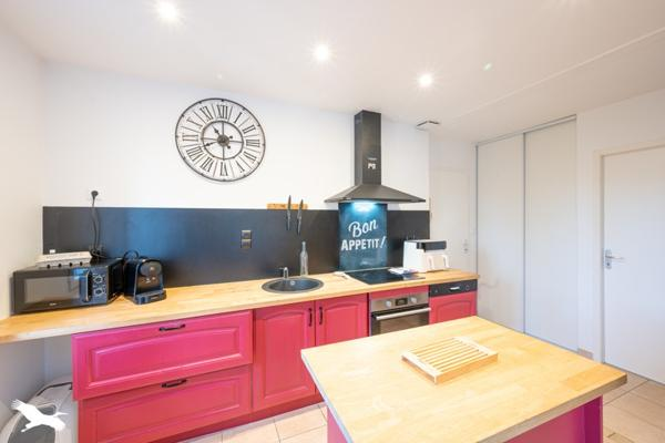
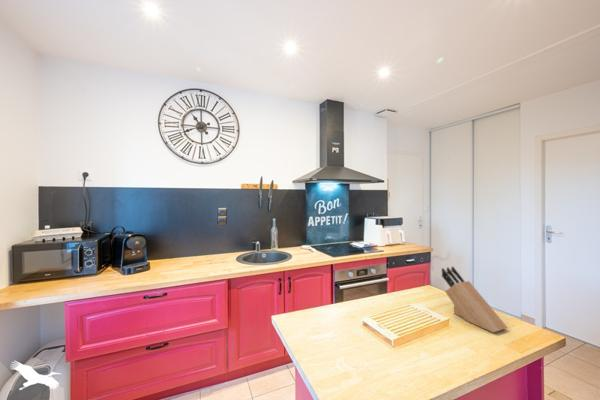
+ knife block (469, 295)
